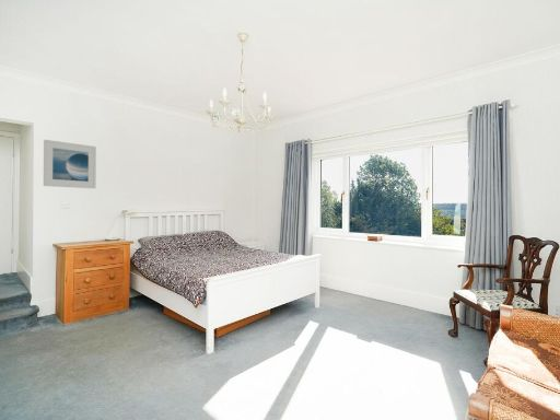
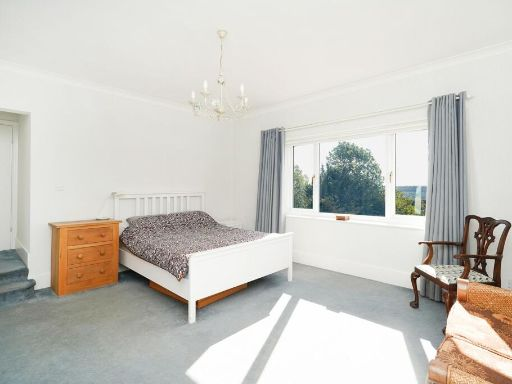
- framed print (70, 165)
